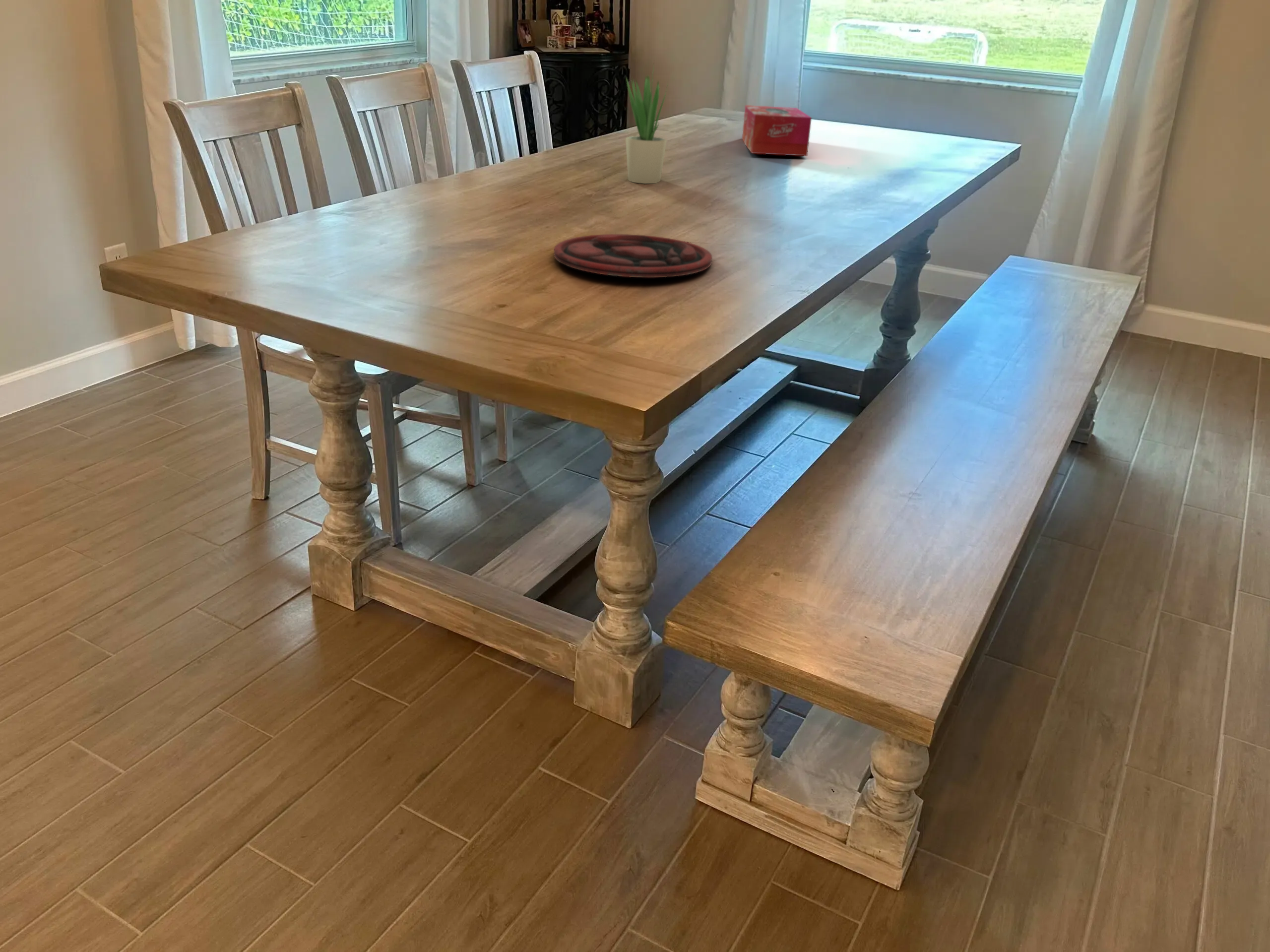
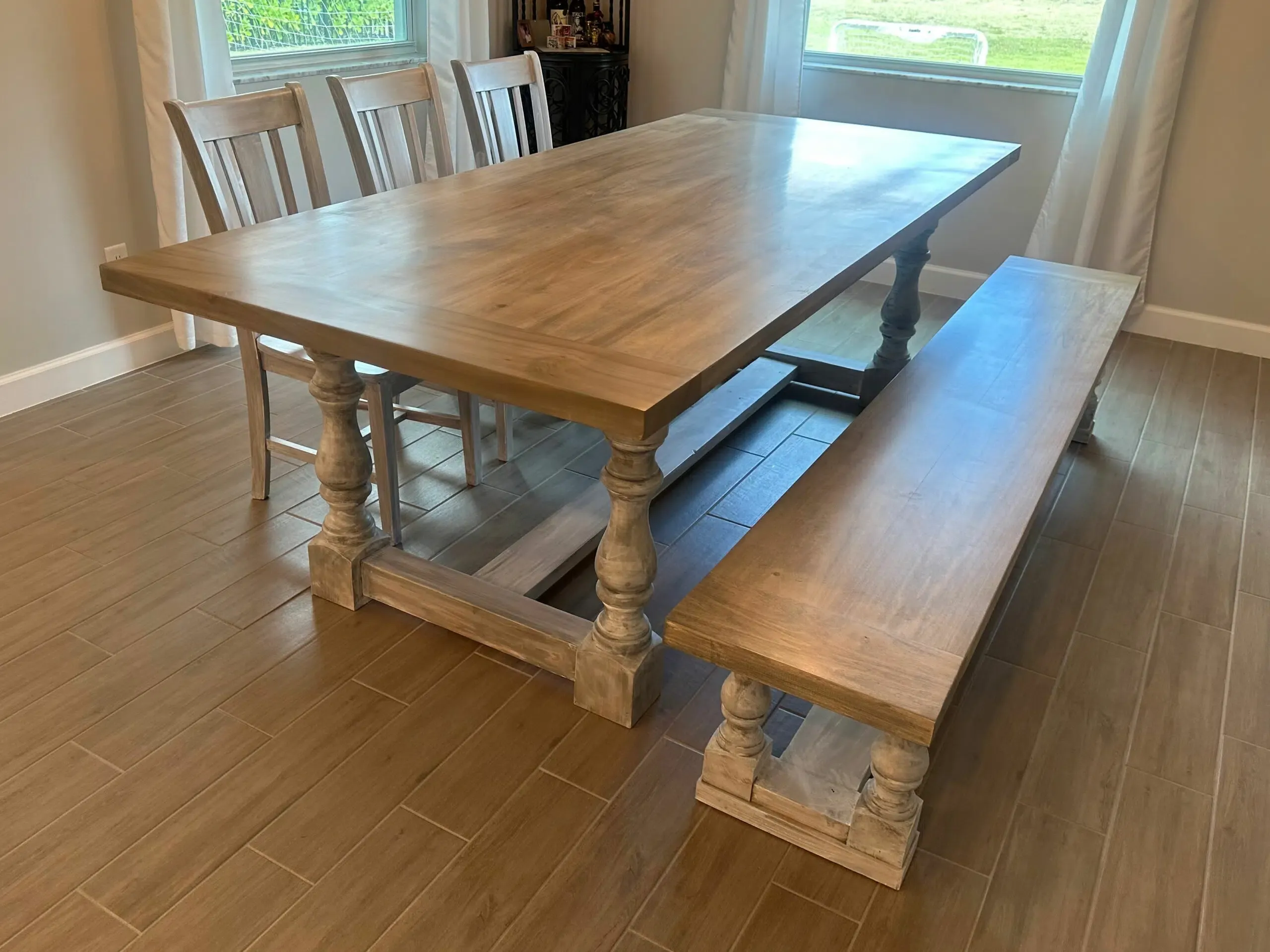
- potted plant (644, 121)
- plate (633, 254)
- tissue box (775, 129)
